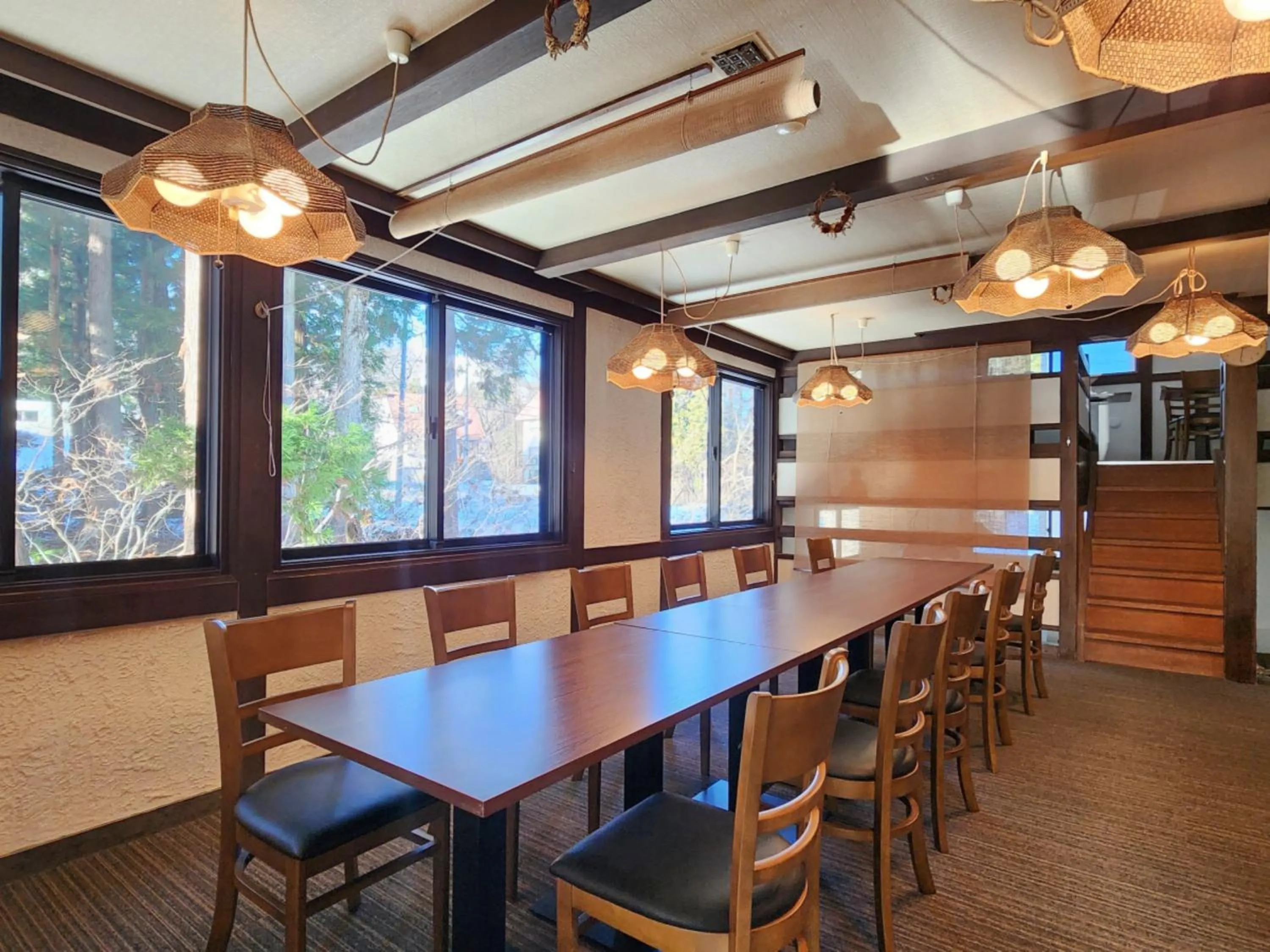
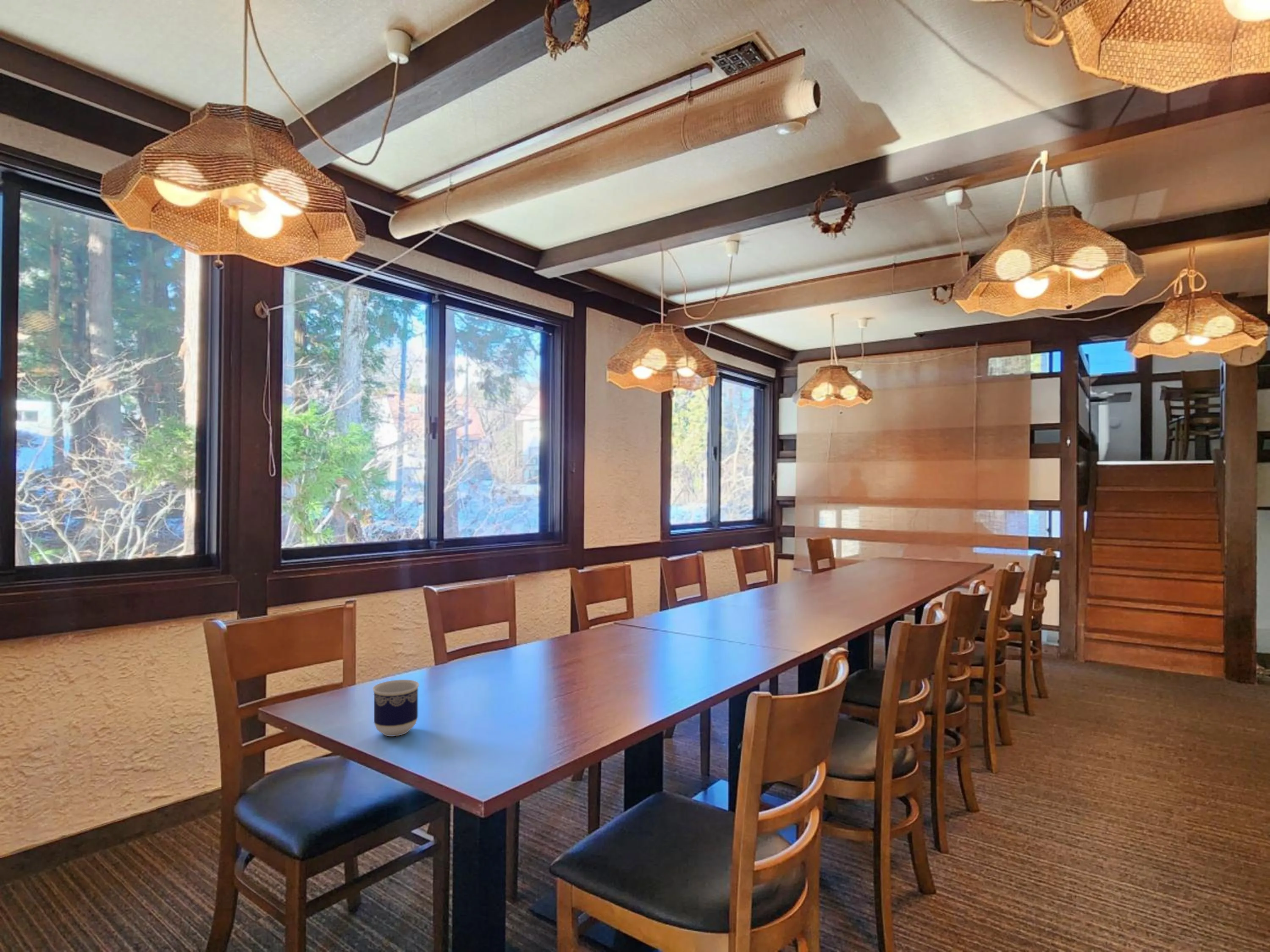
+ cup (392, 707)
